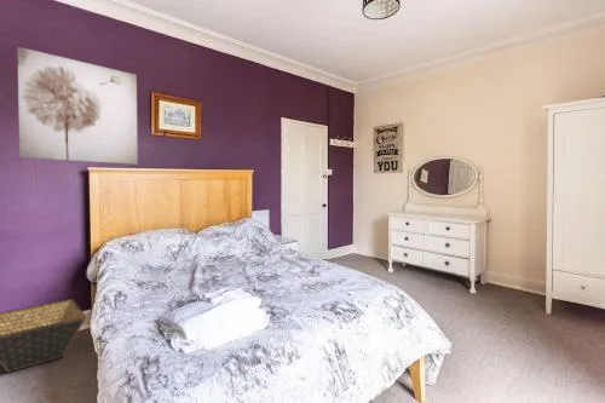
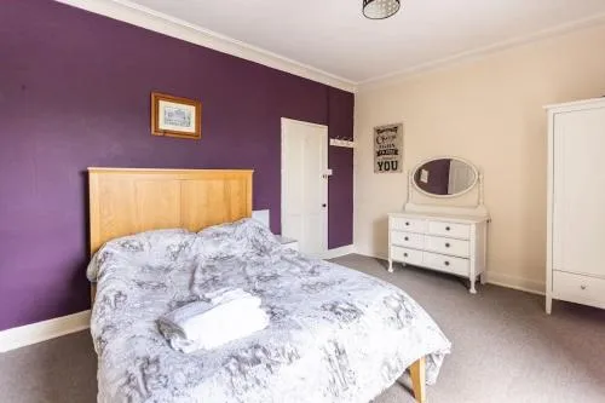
- wall art (83, 111)
- basket (34, 335)
